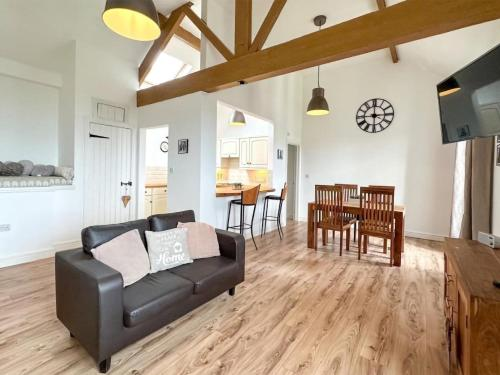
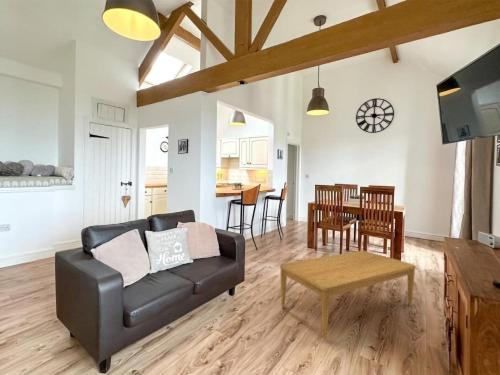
+ coffee table (348, 285)
